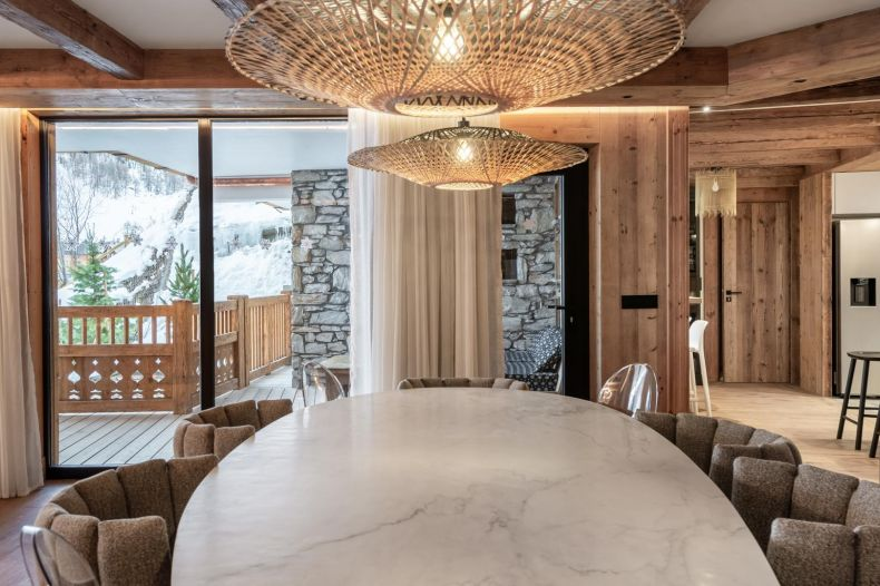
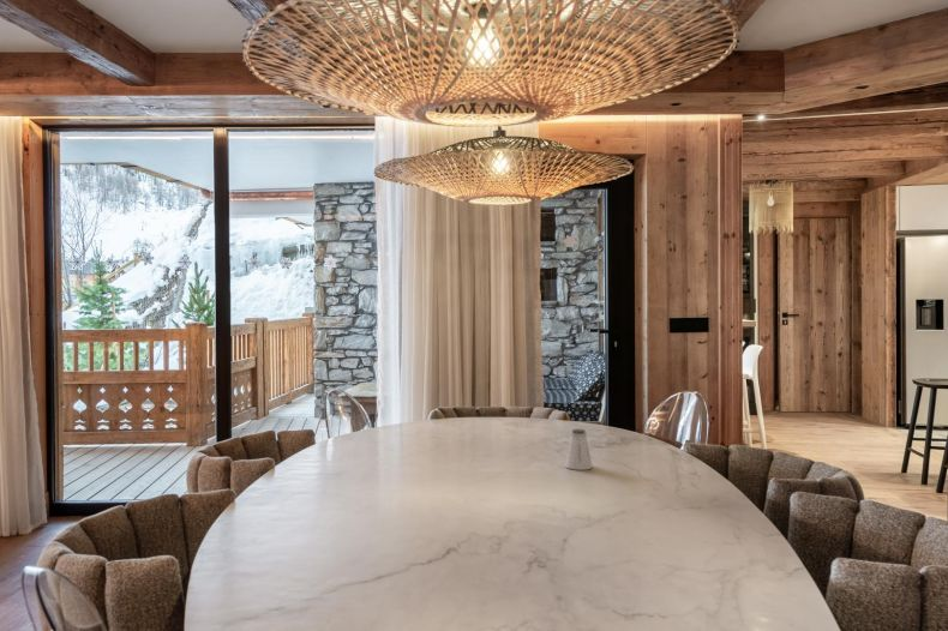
+ saltshaker (578, 447)
